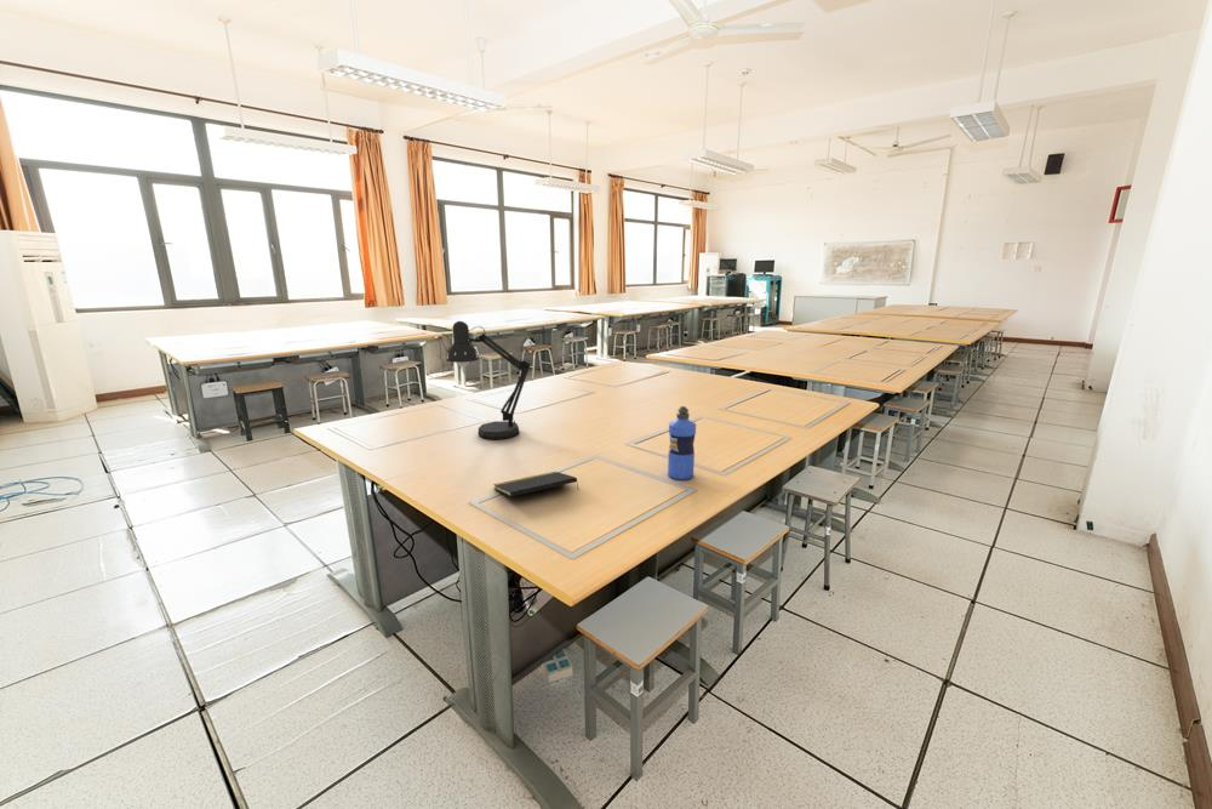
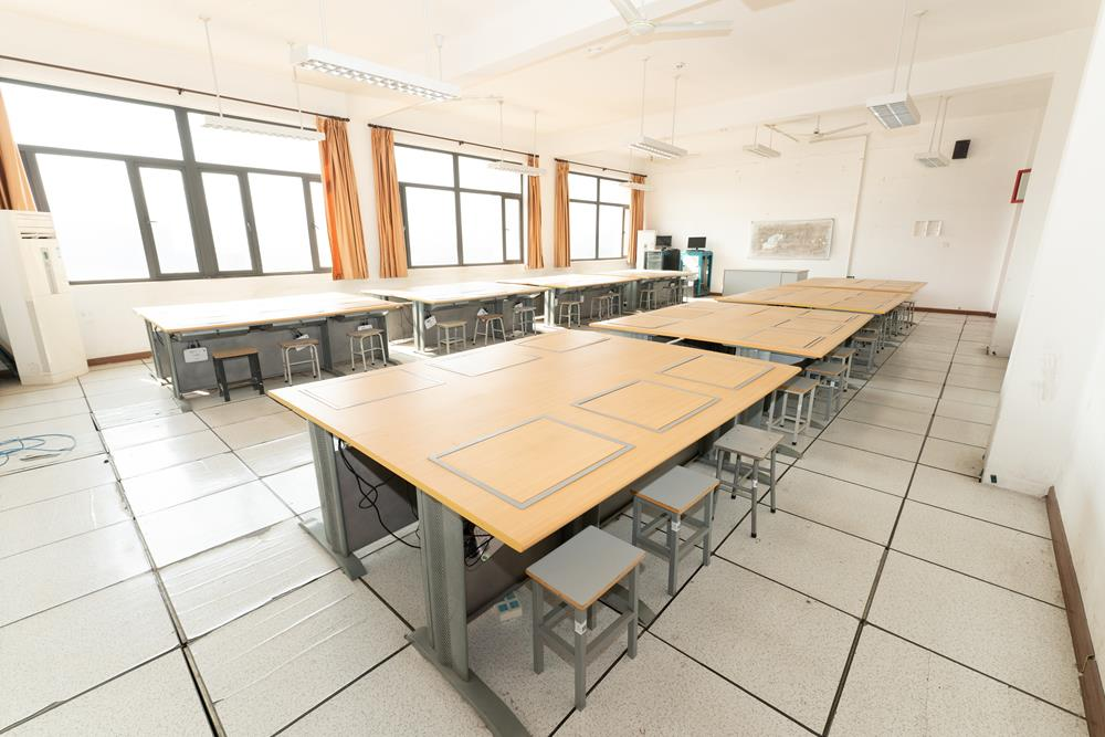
- notepad (534, 483)
- water bottle (681, 441)
- desk lamp (478, 359)
